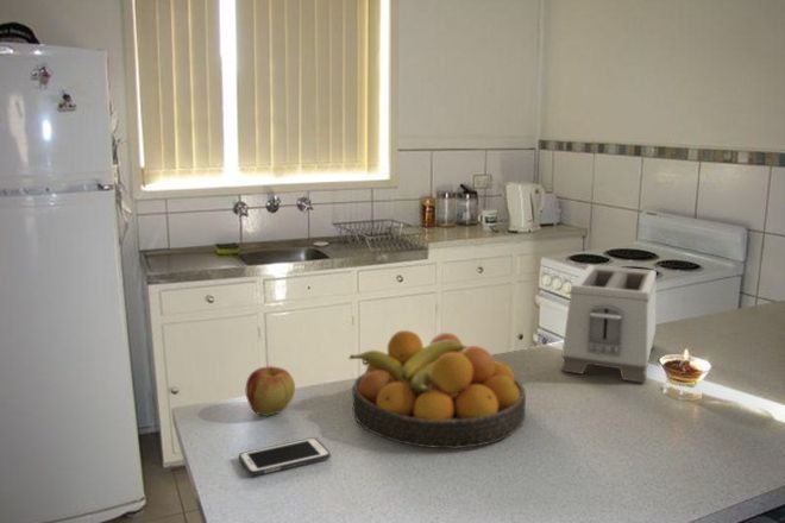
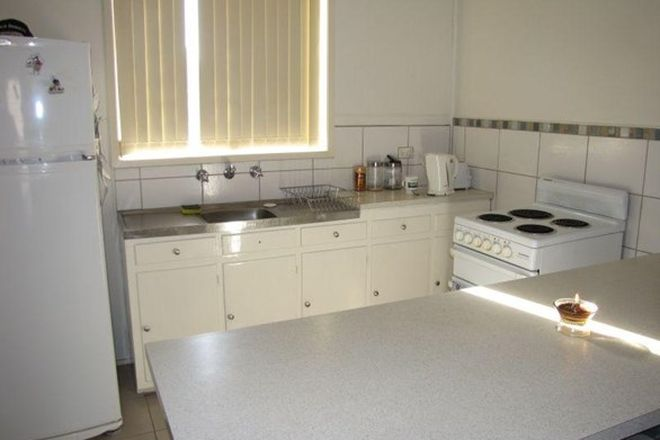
- apple (269, 387)
- toaster (611, 319)
- cell phone (284, 455)
- fruit bowl (439, 376)
